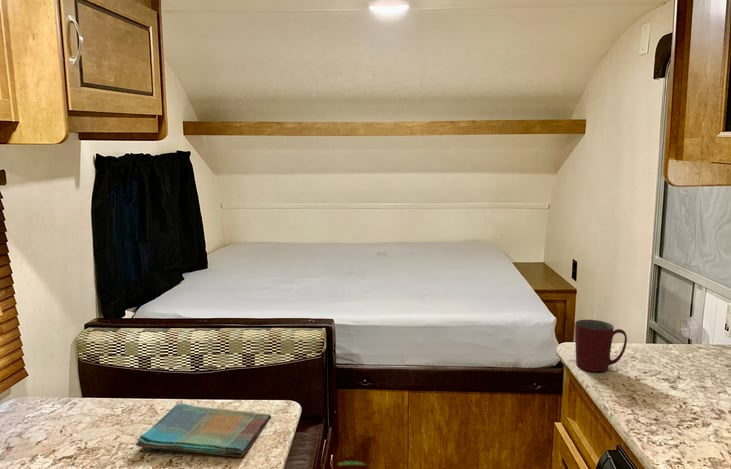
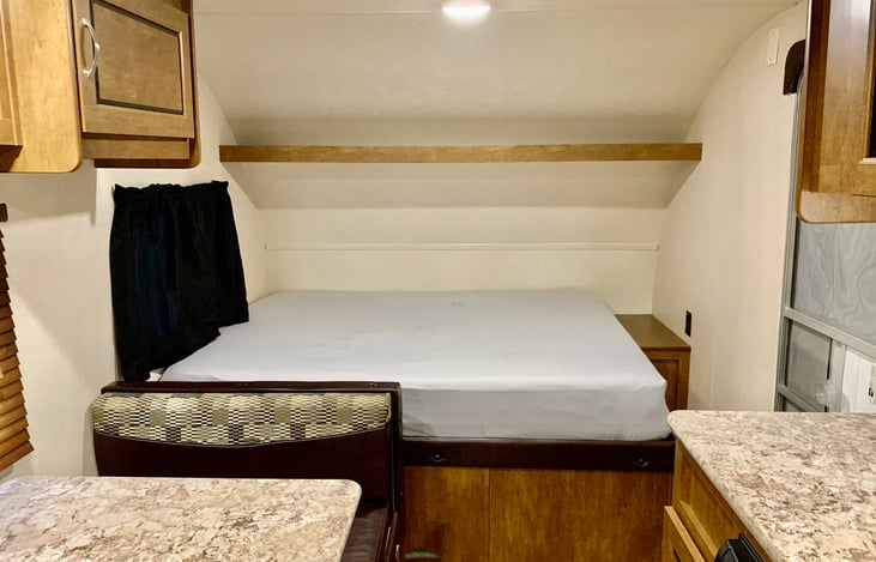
- mug (599, 346)
- dish towel (207, 427)
